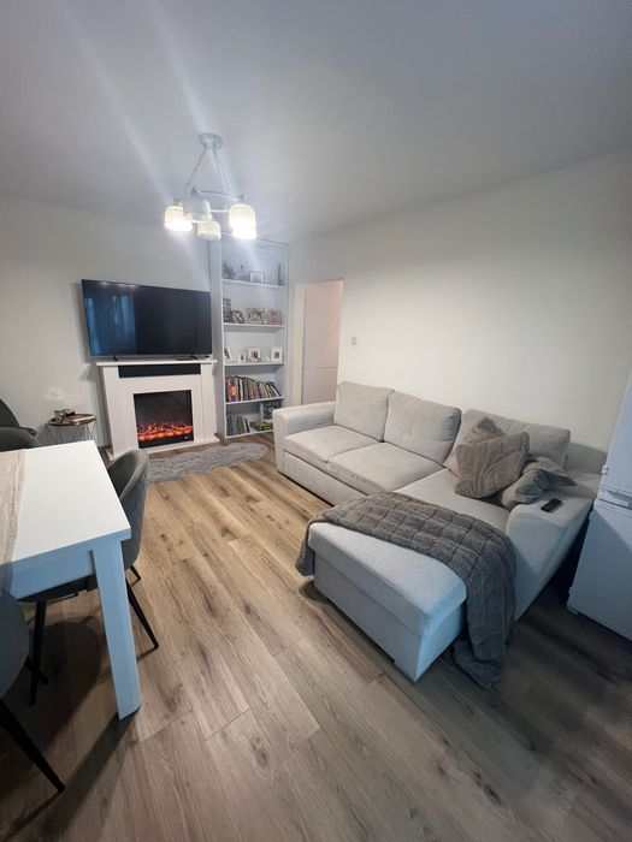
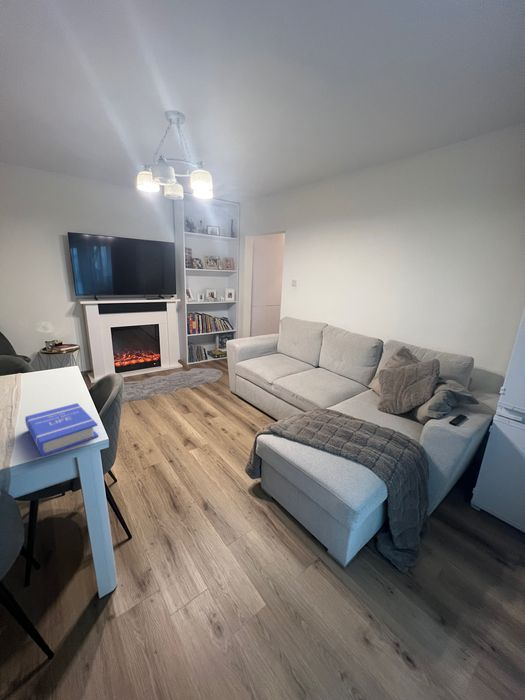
+ book (61, 426)
